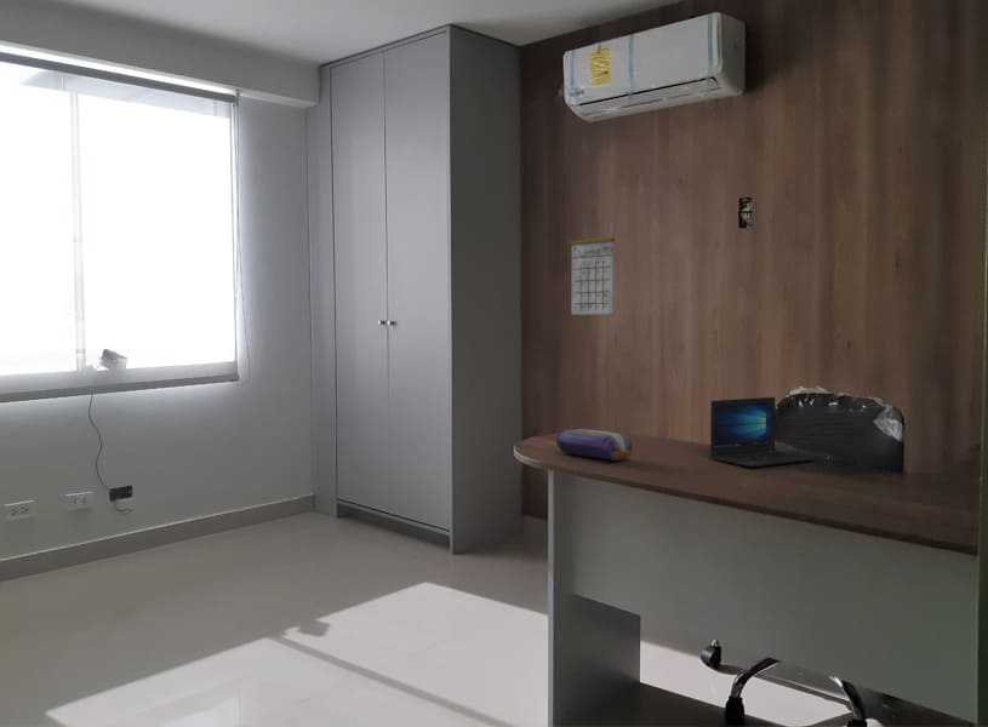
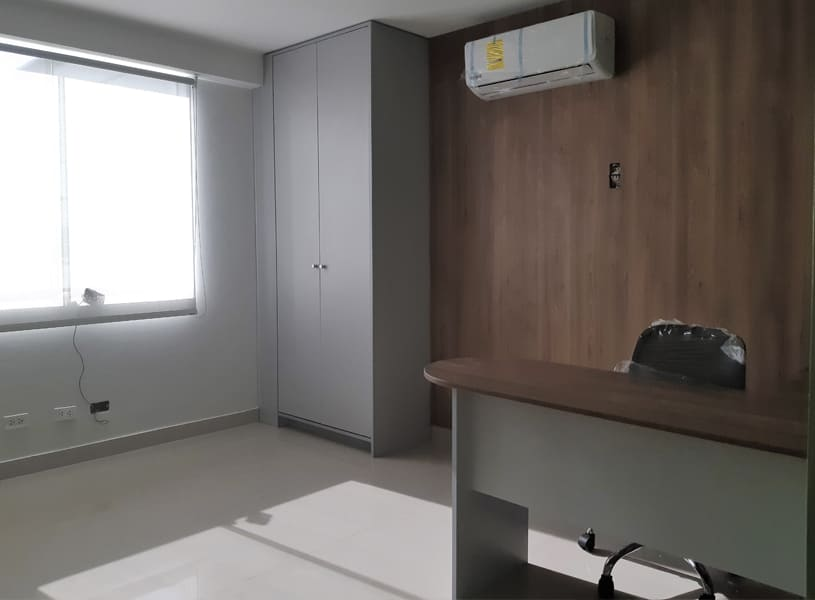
- calendar (592, 268)
- laptop (761, 430)
- pencil case (593, 443)
